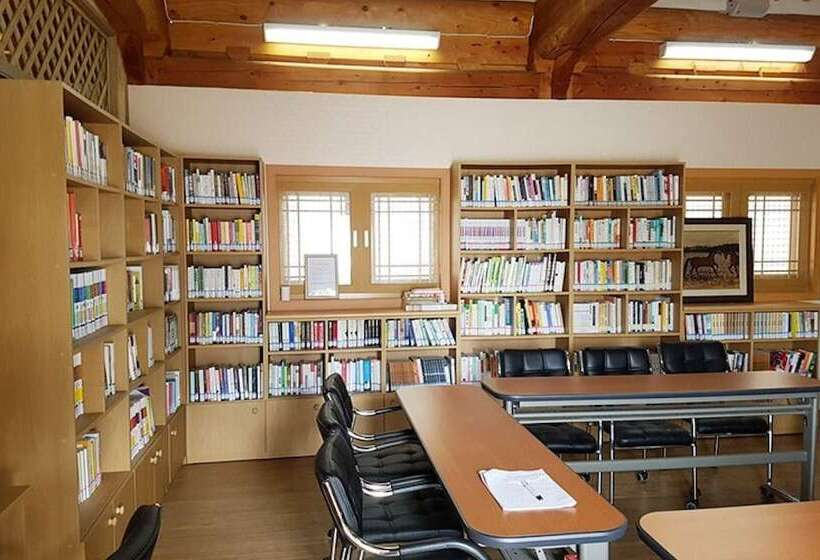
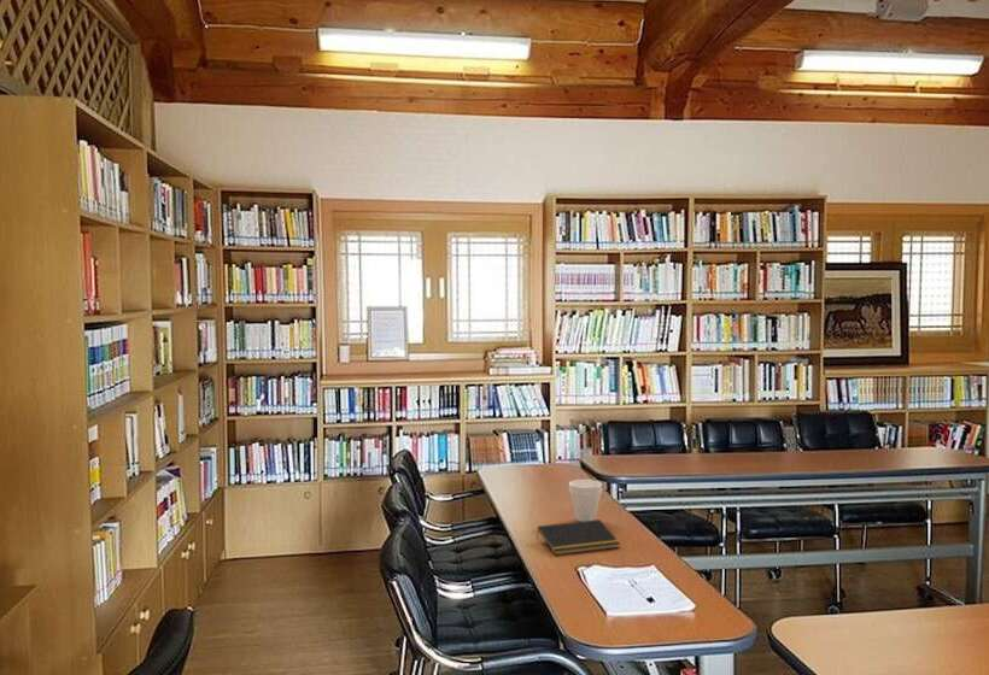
+ notepad (578, 536)
+ cup (585, 501)
